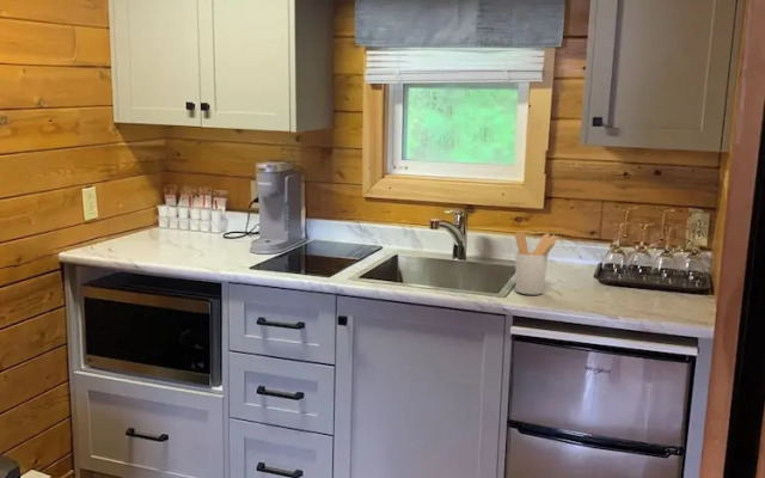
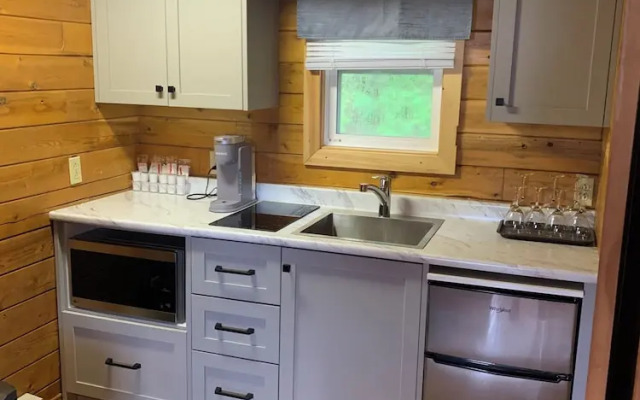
- utensil holder (537, 262)
